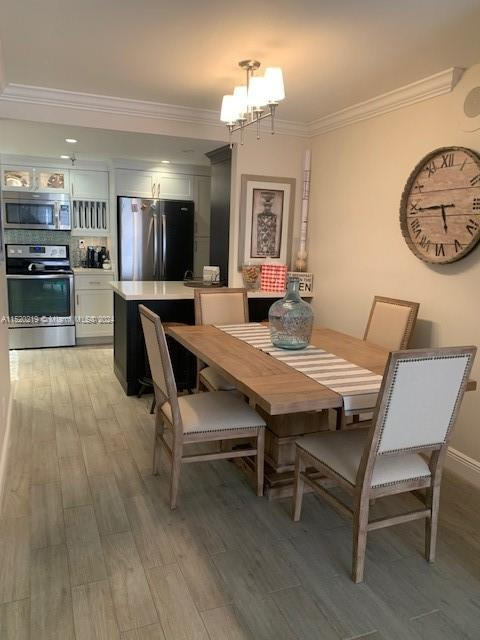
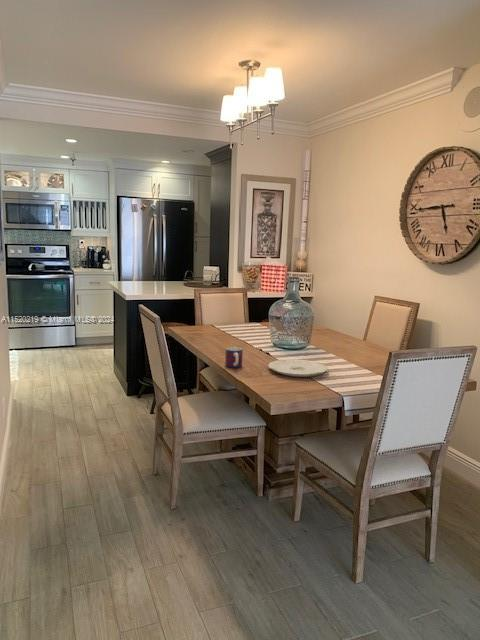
+ mug (234, 358)
+ plate (297, 368)
